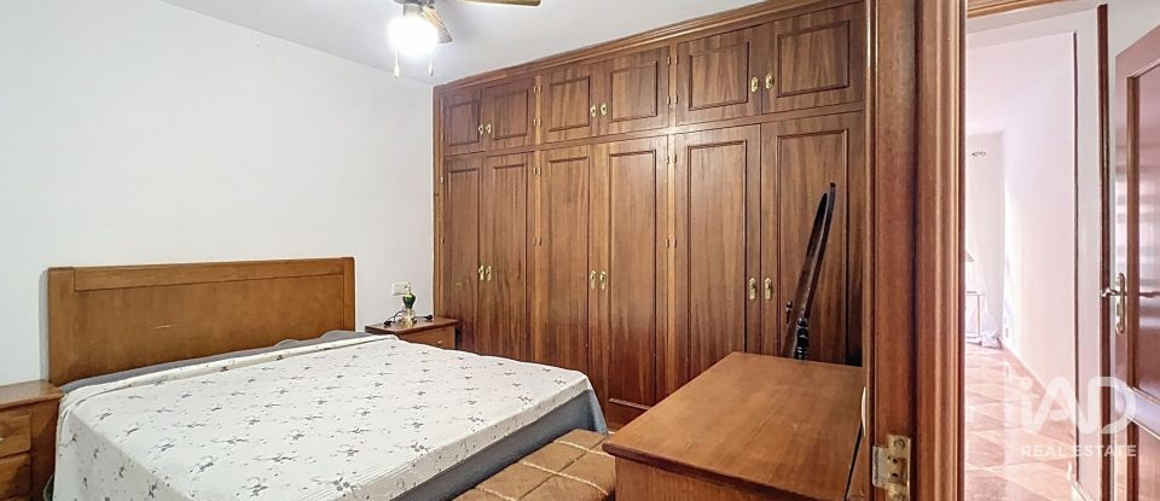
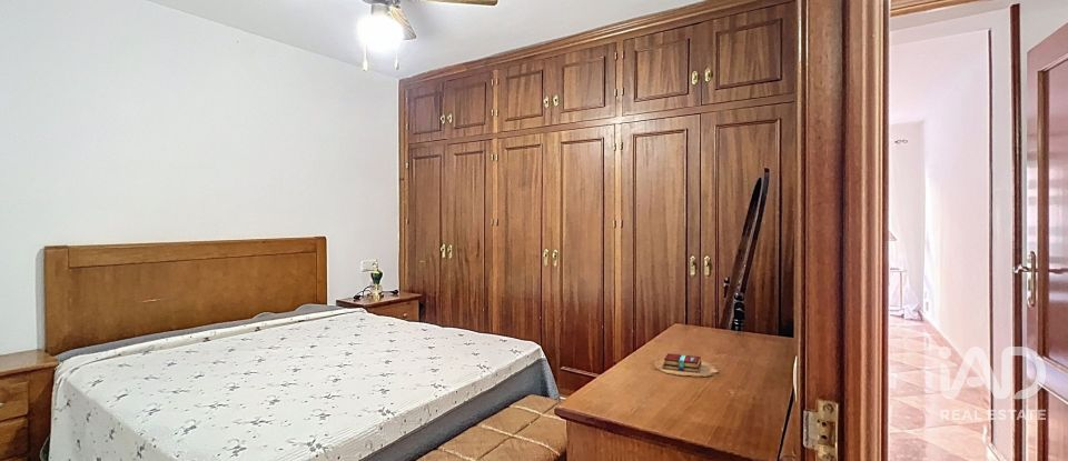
+ book (682, 362)
